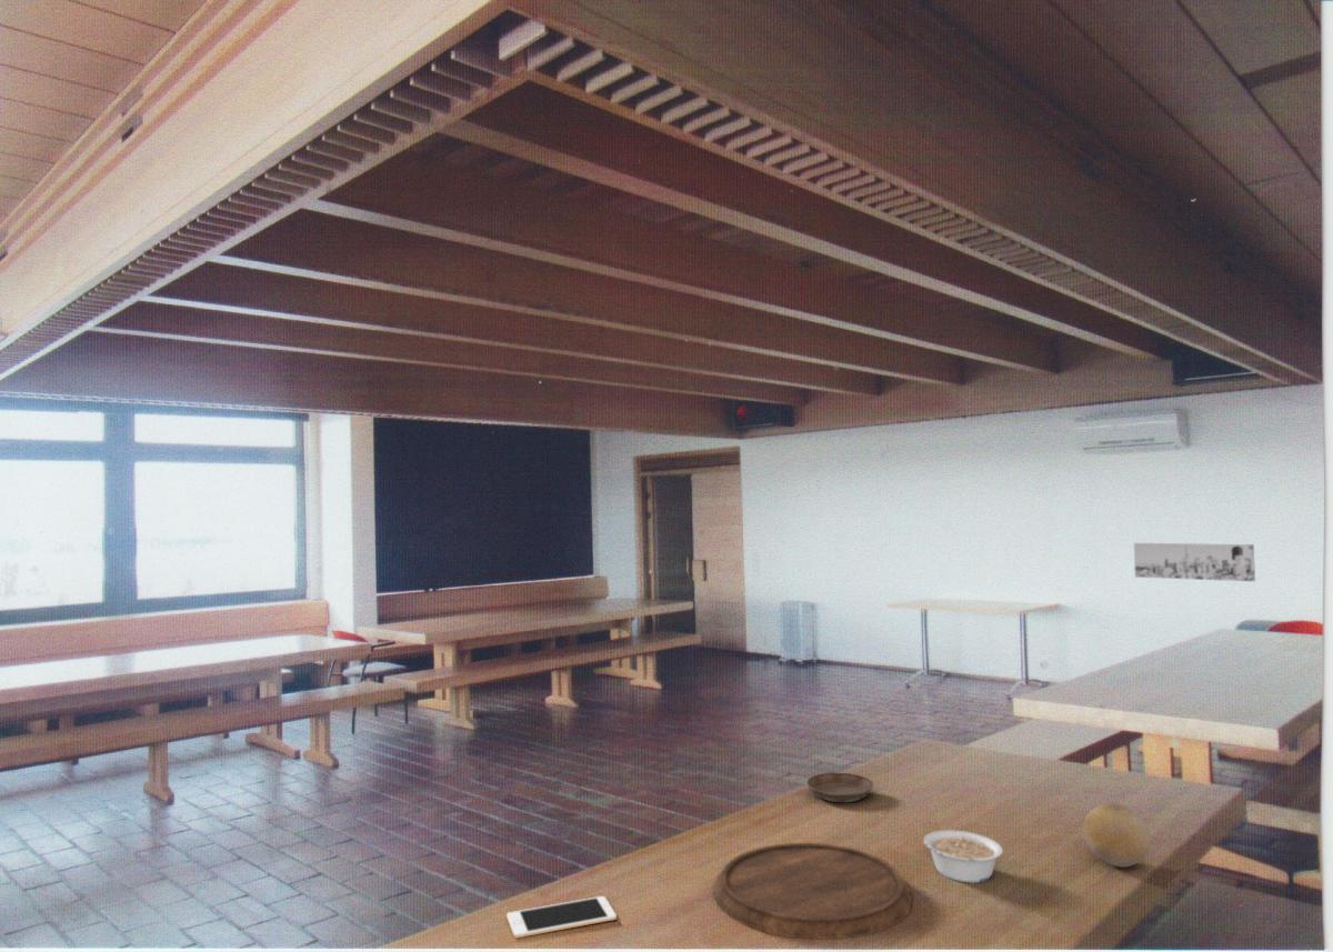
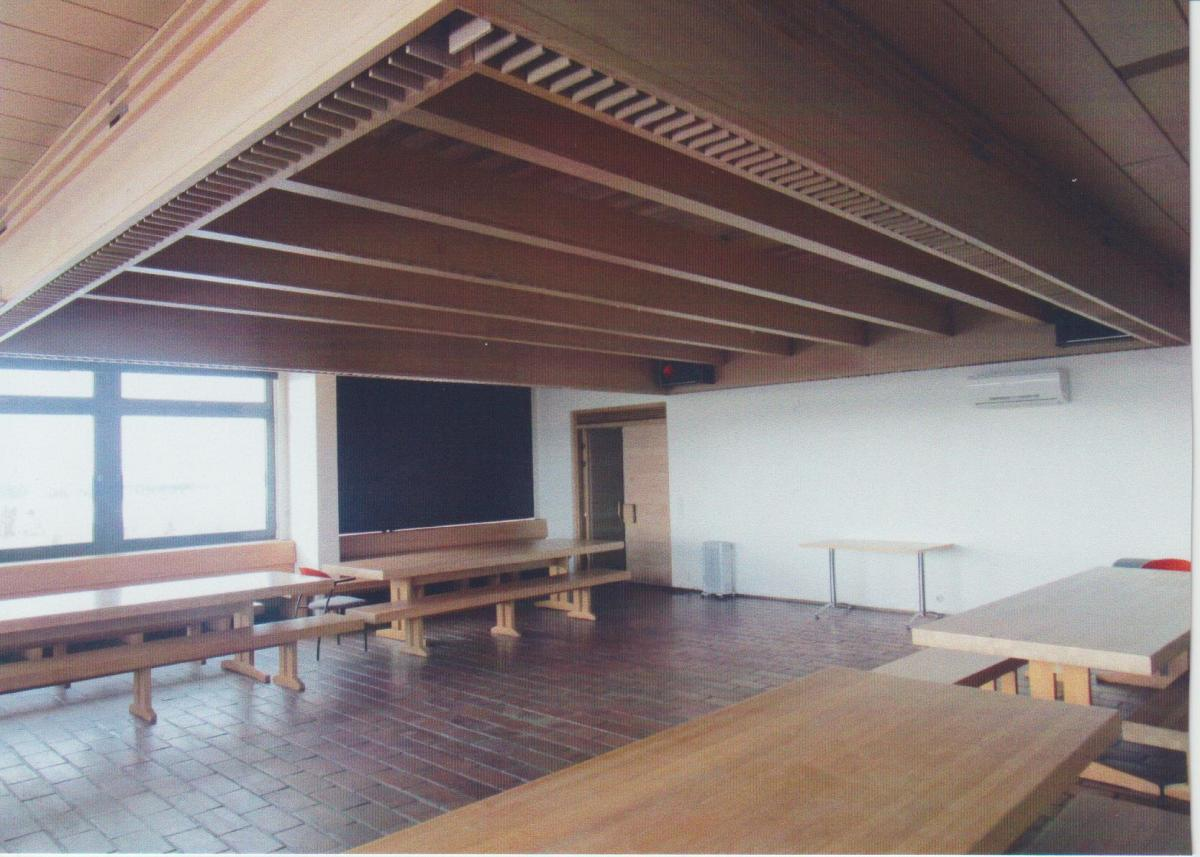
- cutting board (811, 884)
- wall art (1192, 561)
- cell phone (561, 915)
- saucer (840, 788)
- legume (964, 856)
- fruit (1116, 834)
